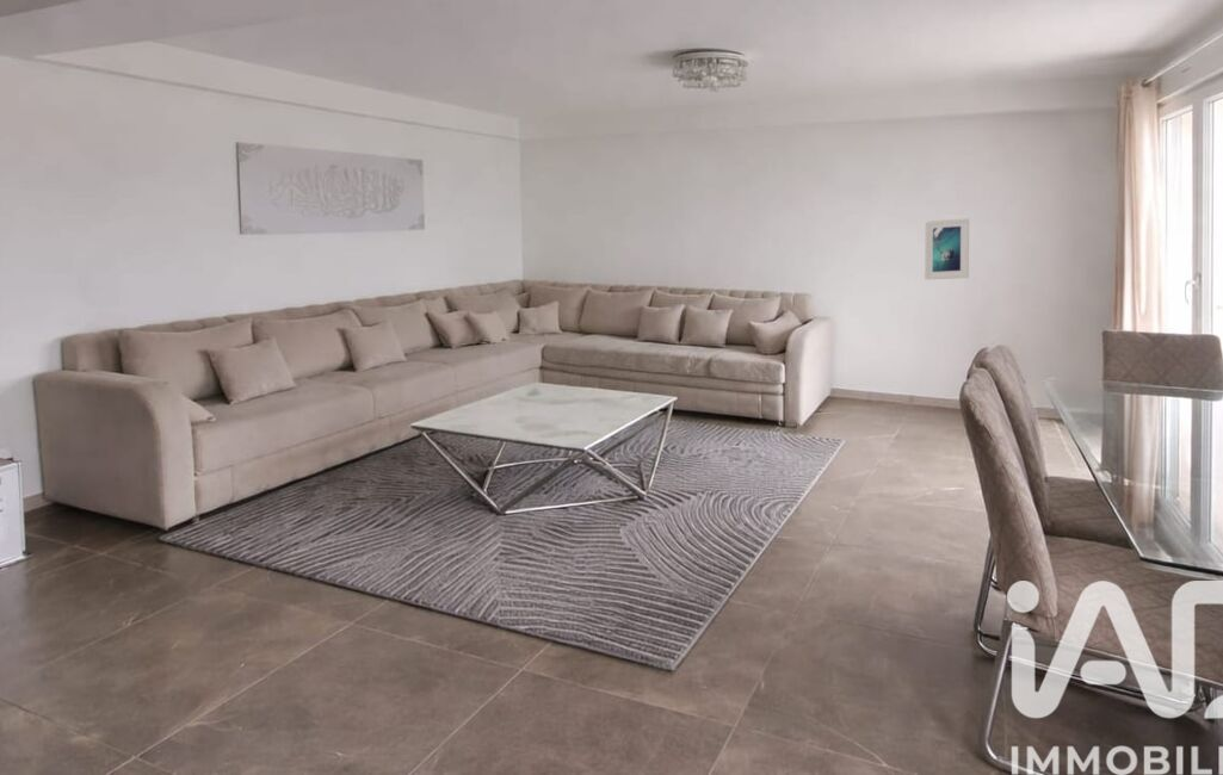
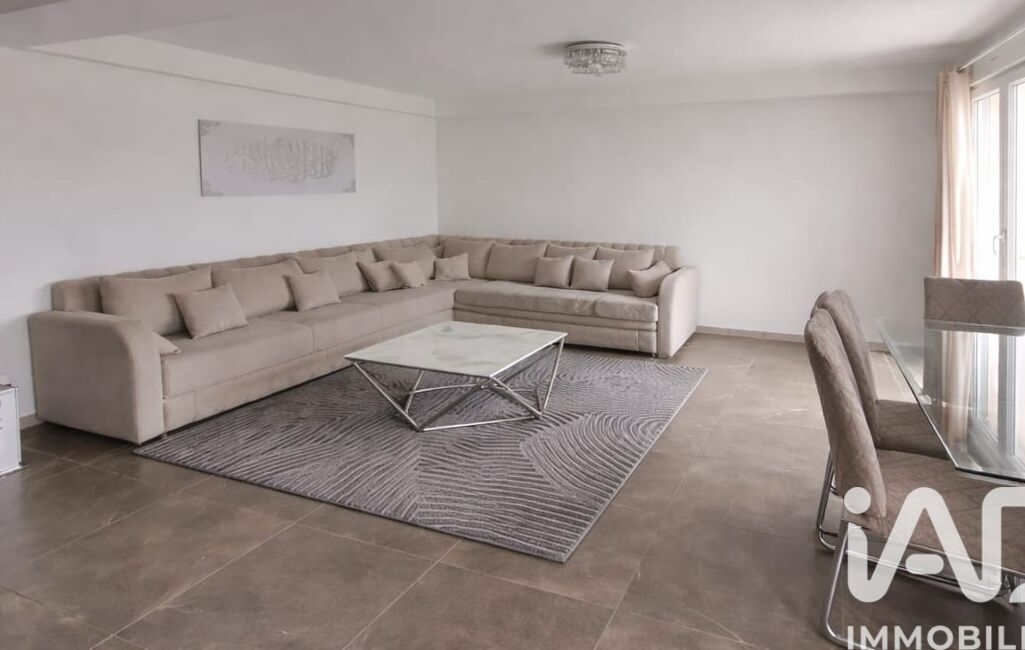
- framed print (946, 249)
